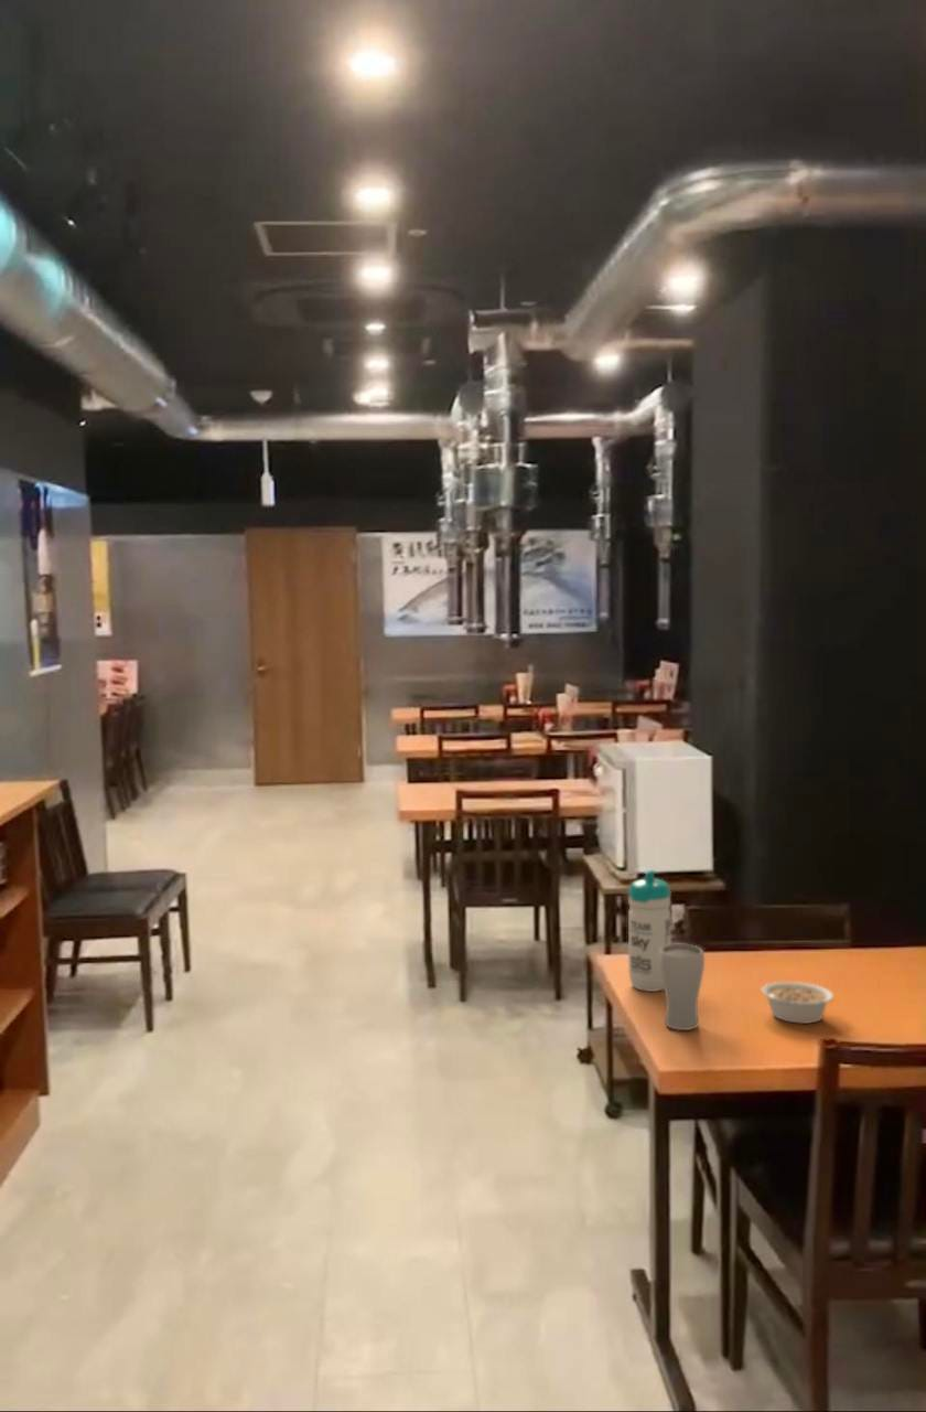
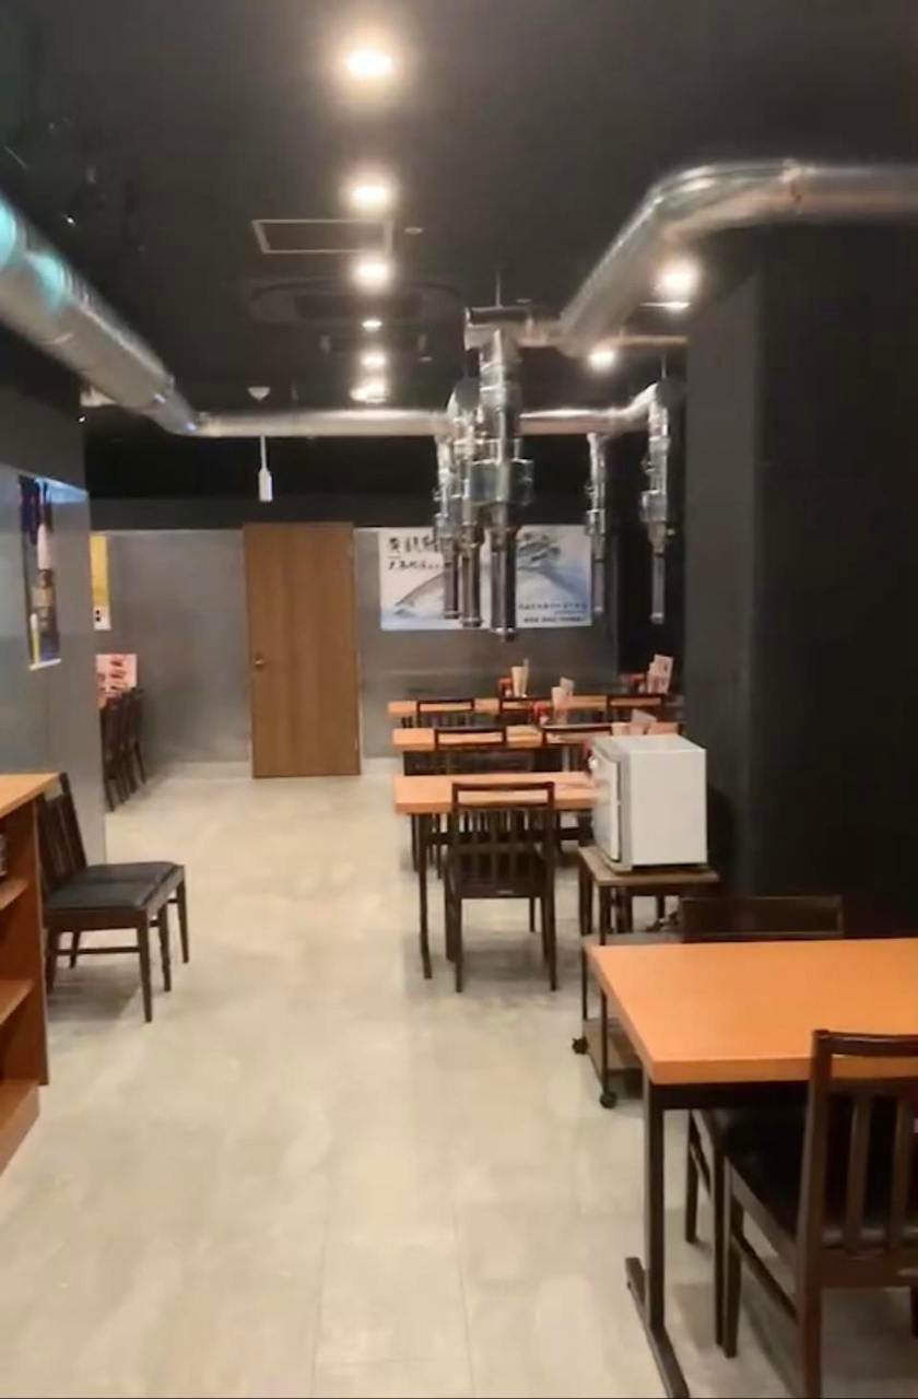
- water bottle (649, 928)
- drinking glass (681, 987)
- legume (799, 1002)
